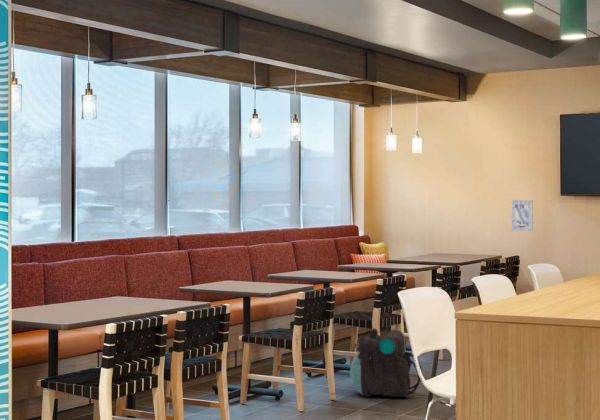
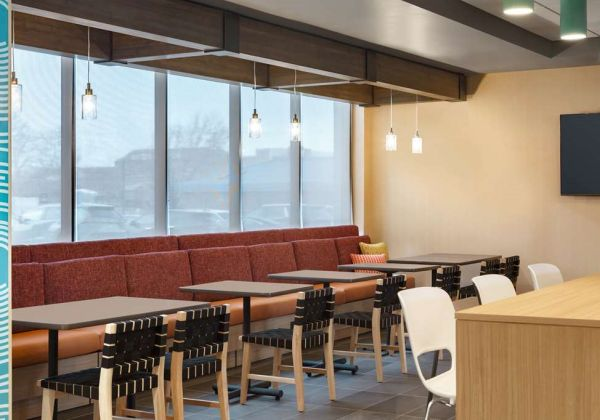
- backpack (385, 361)
- wall art (522, 215)
